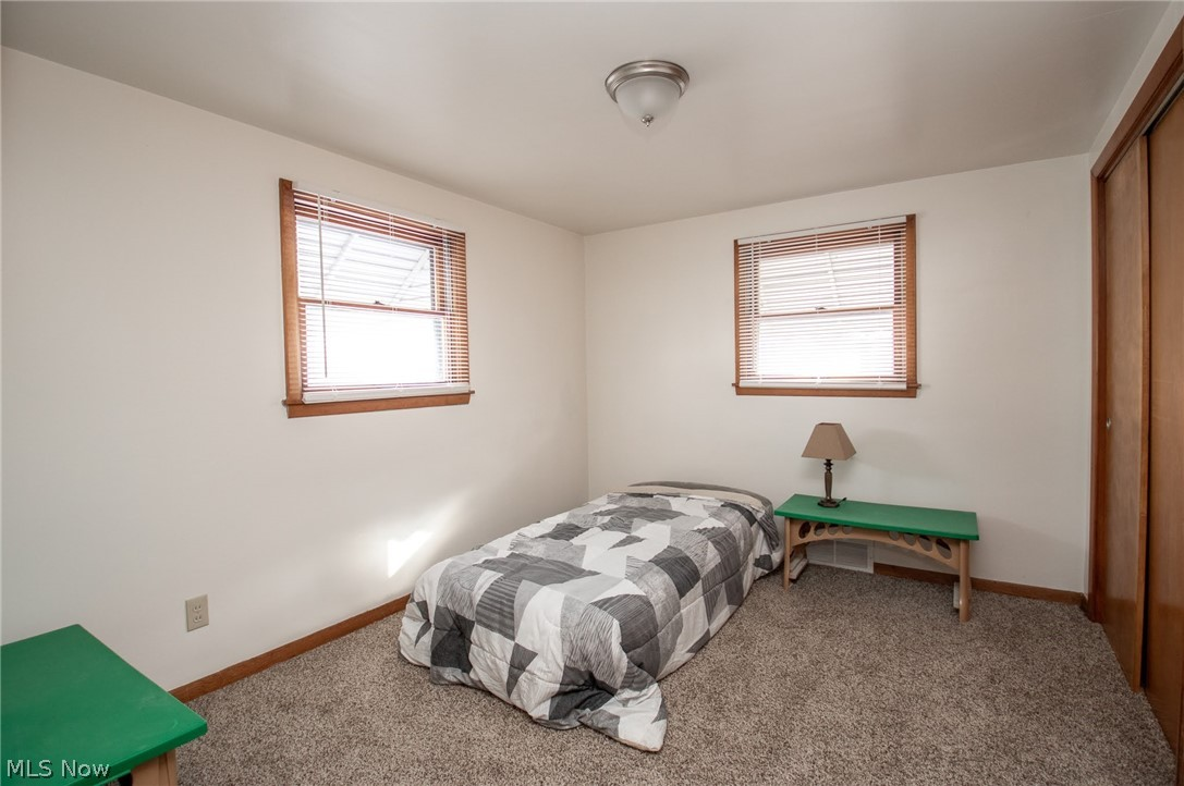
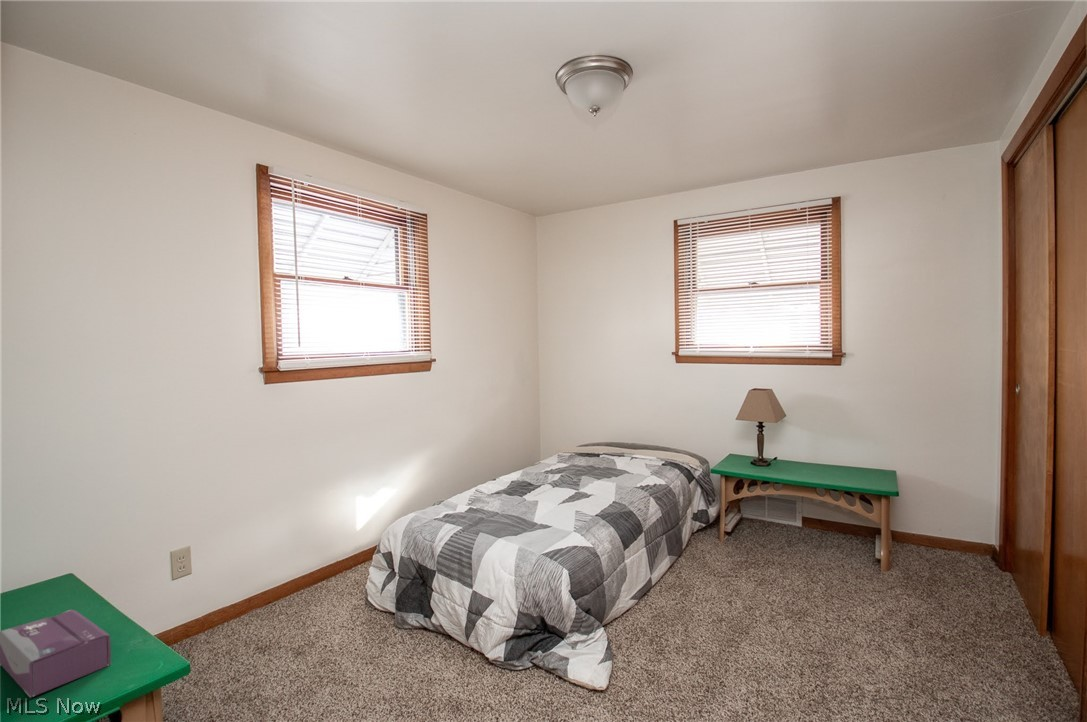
+ tissue box (54, 648)
